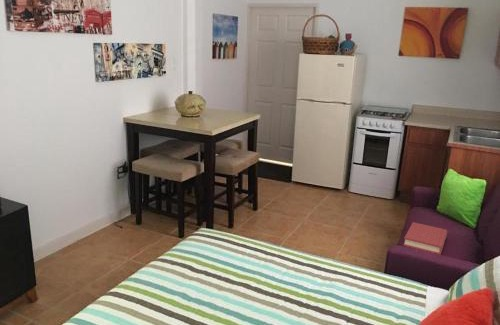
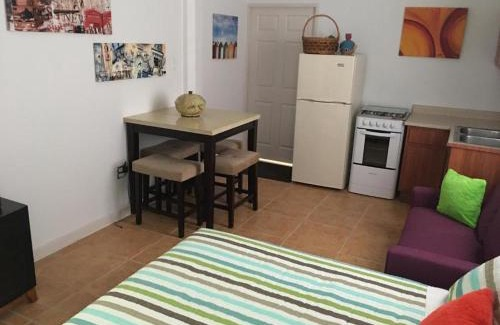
- hardback book (425, 237)
